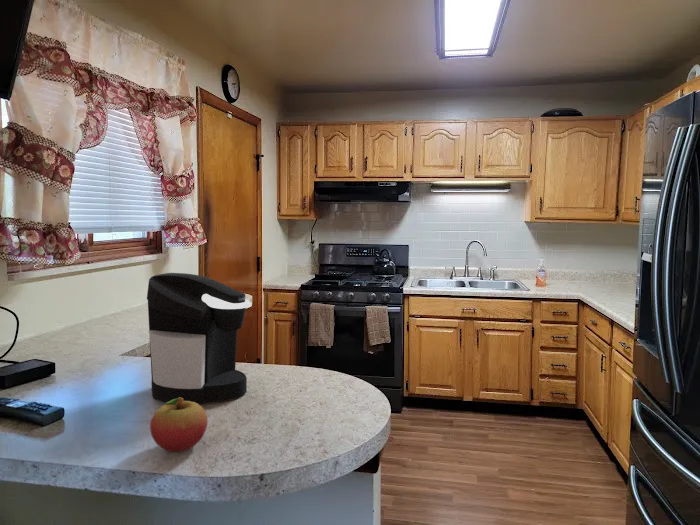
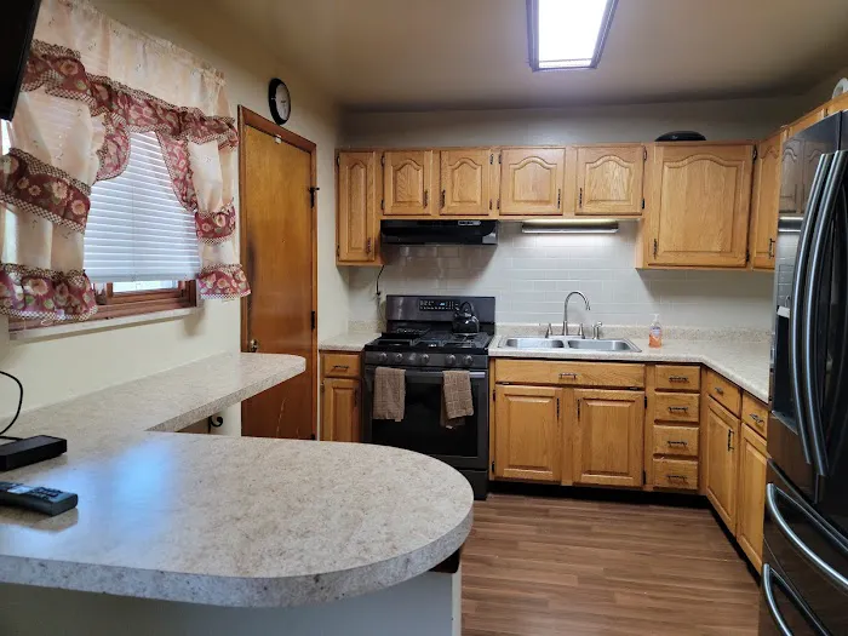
- coffee maker (202, 332)
- fruit (179, 420)
